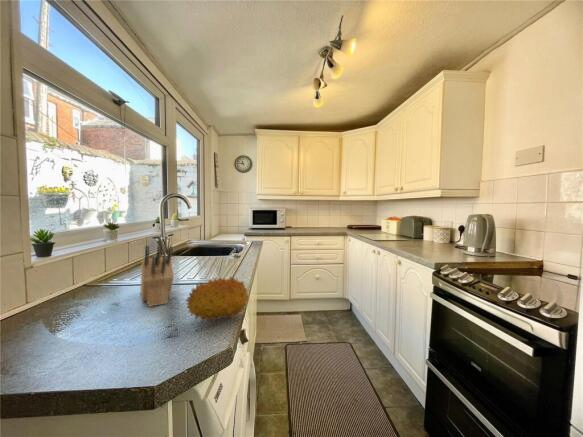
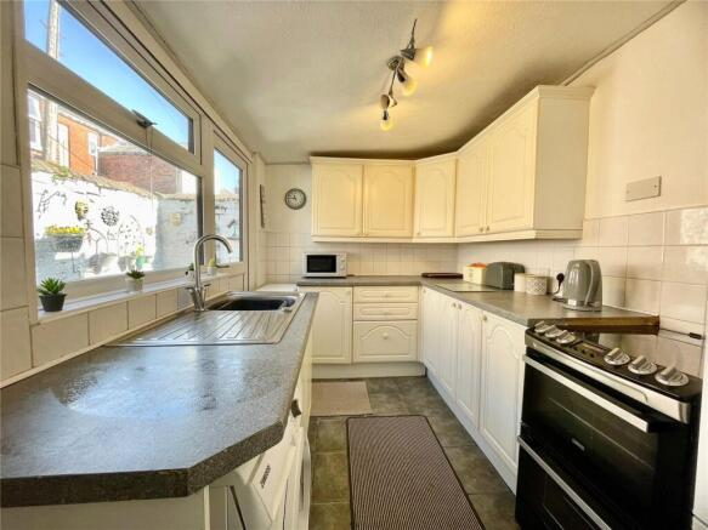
- fruit (218, 298)
- knife block (156, 270)
